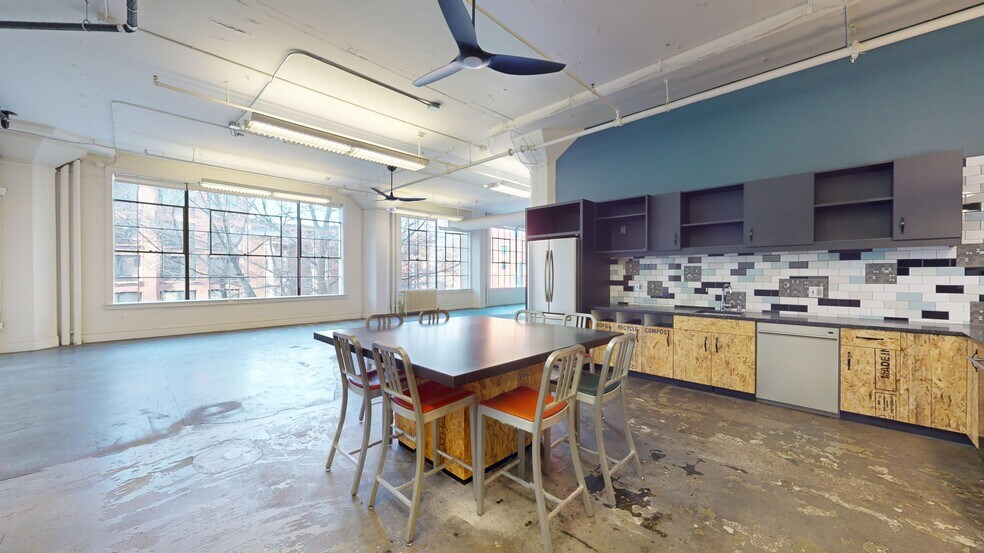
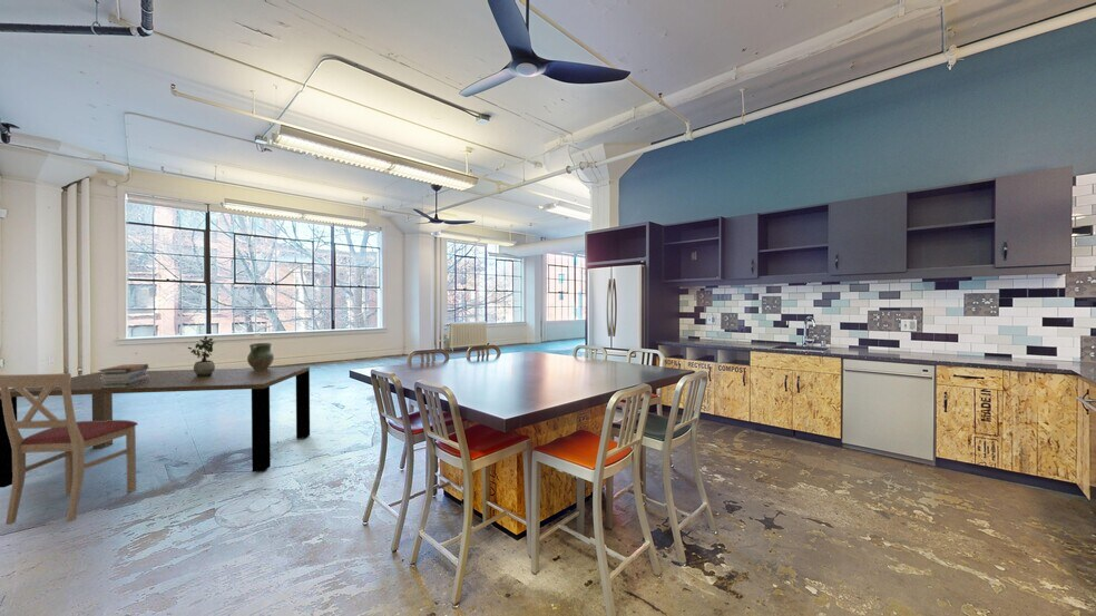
+ dining table (174, 391)
+ book stack (125, 375)
+ ceramic jug (260, 356)
+ potted plant (200, 355)
+ chair (71, 437)
